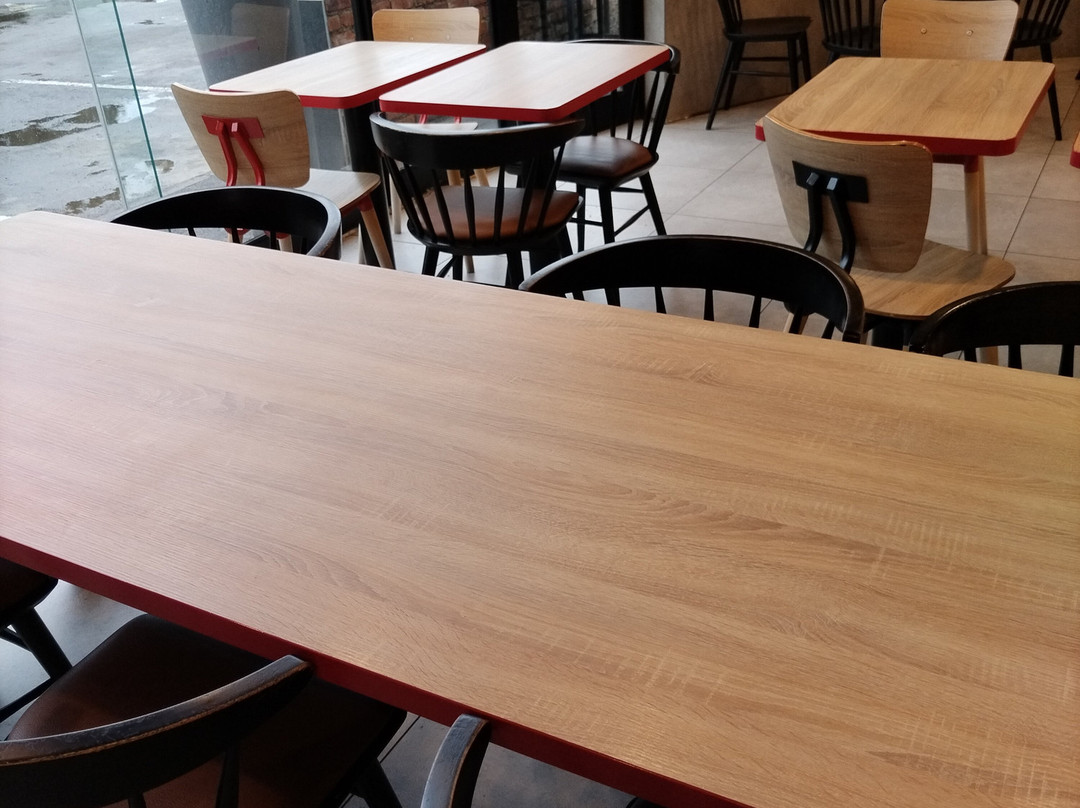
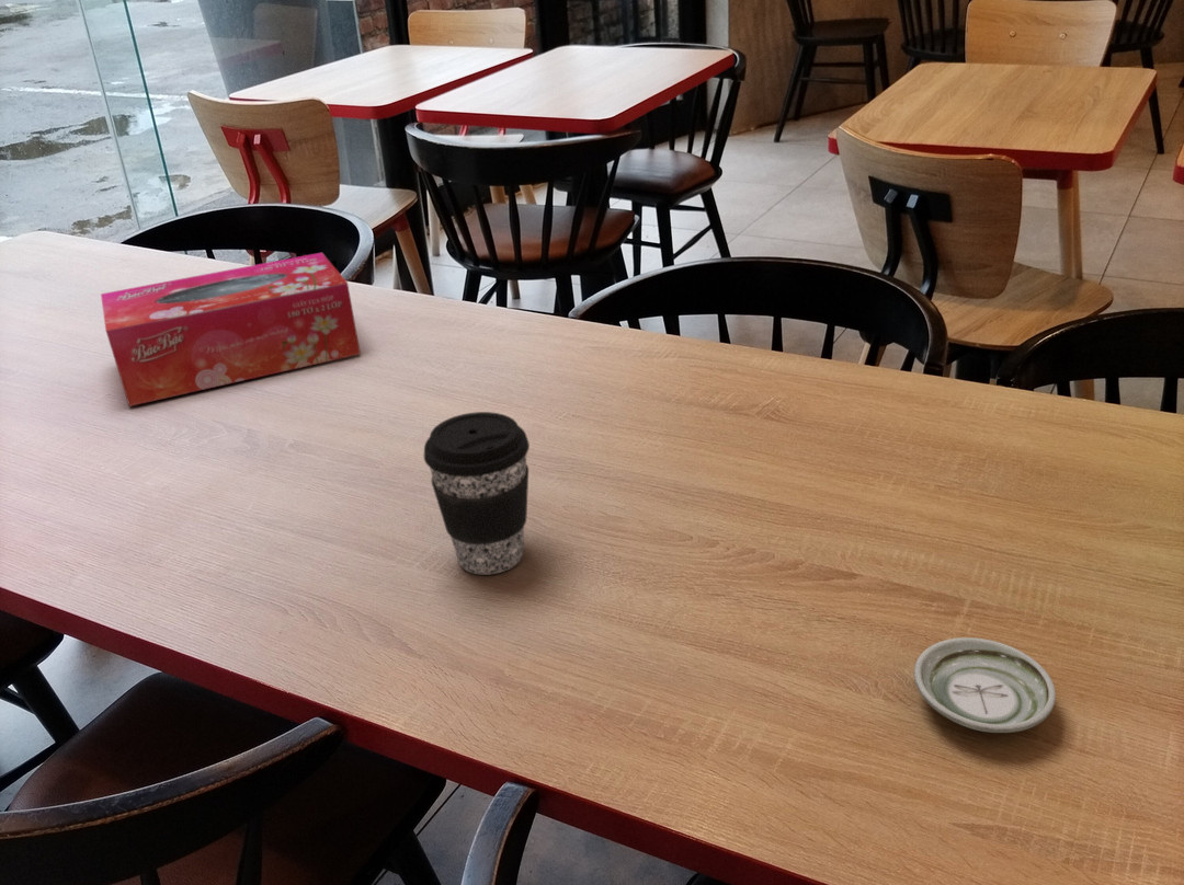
+ saucer (981, 691)
+ coffee cup (482, 495)
+ tissue box (231, 324)
